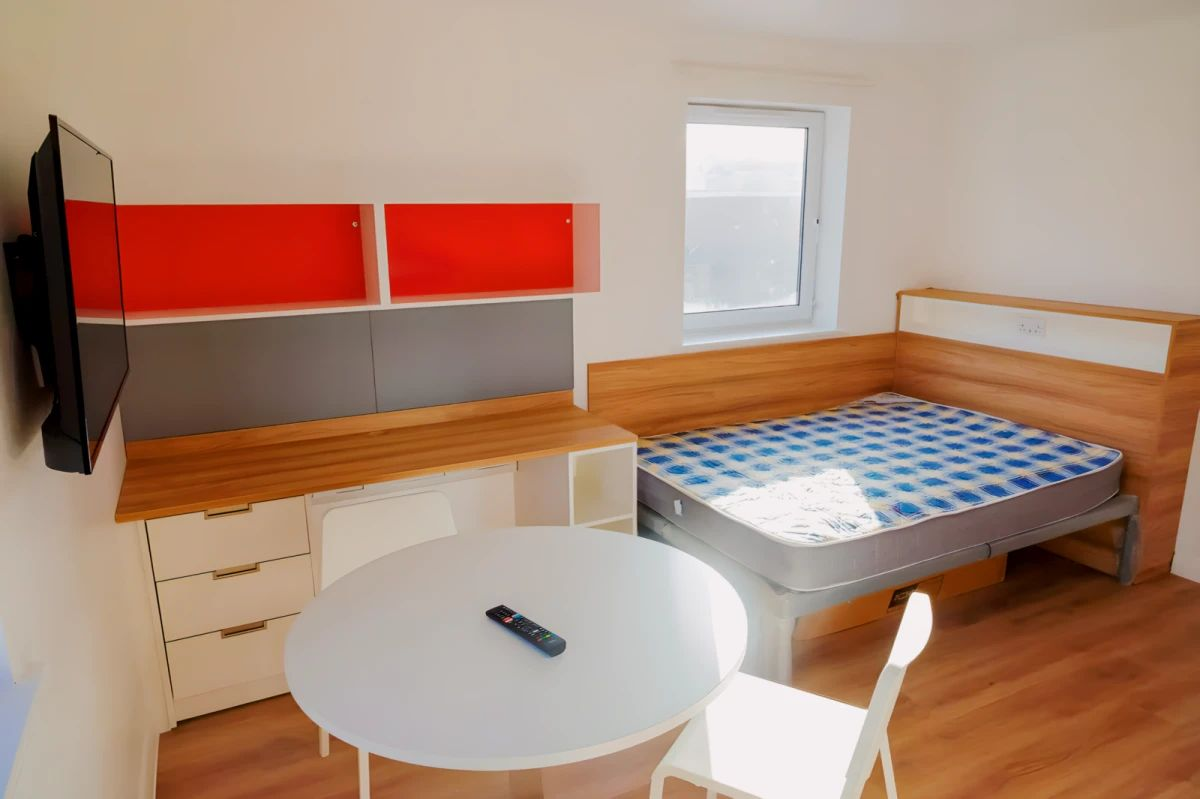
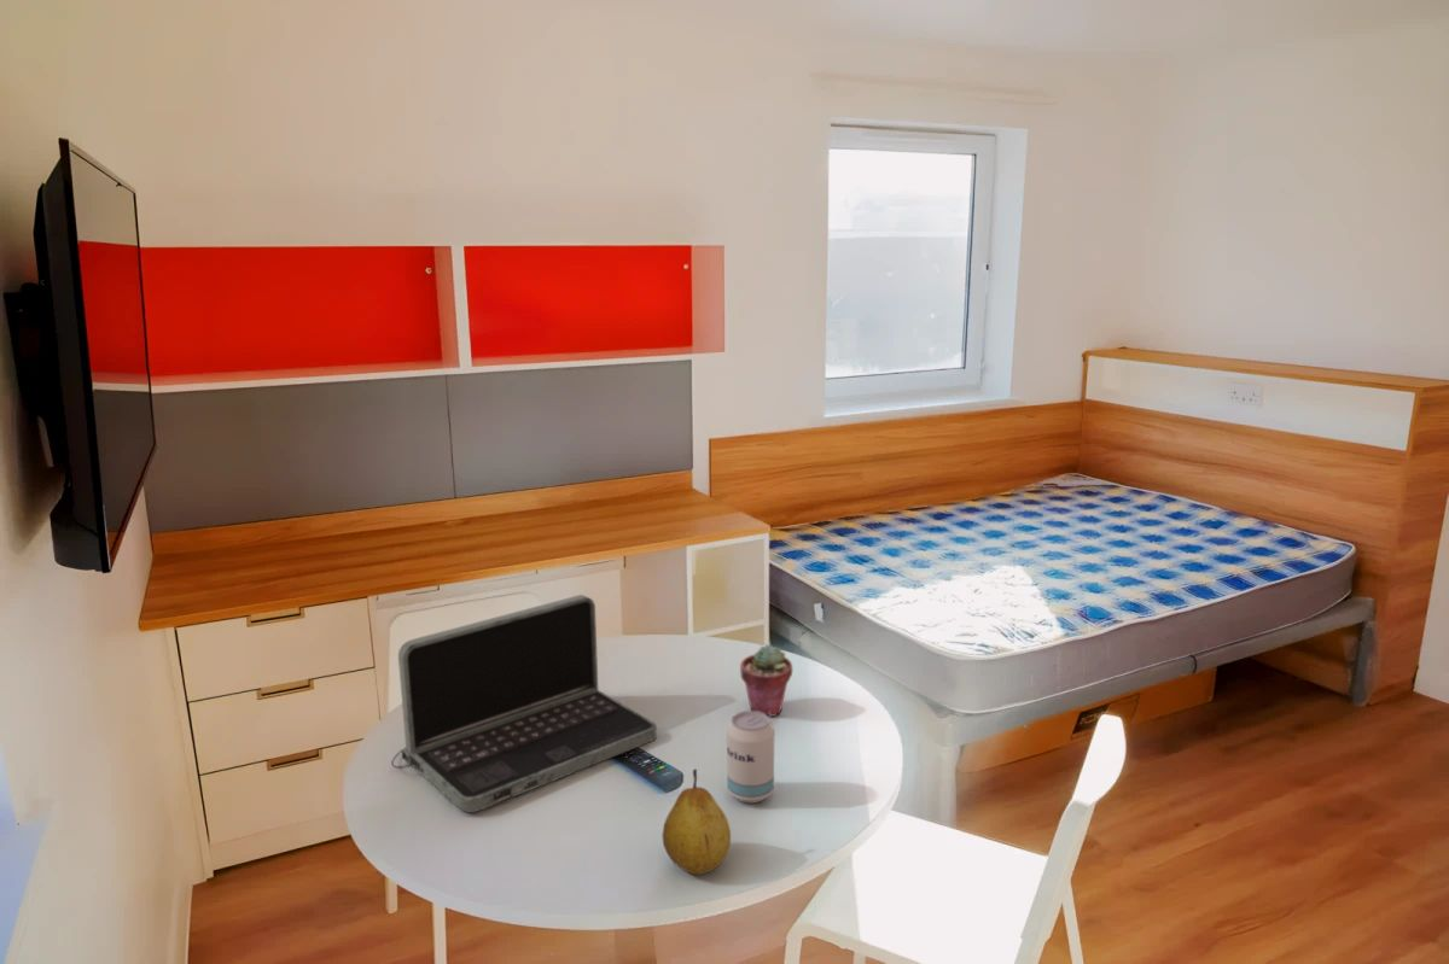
+ fruit (697, 820)
+ potted succulent (766, 677)
+ beverage can (750, 756)
+ laptop (520, 690)
